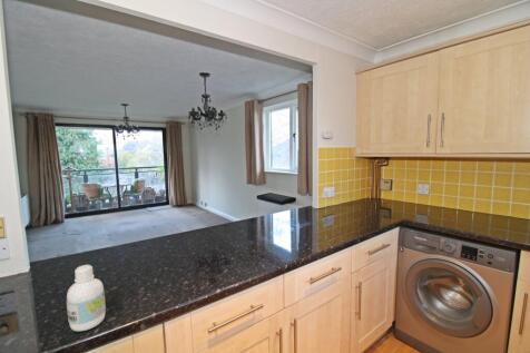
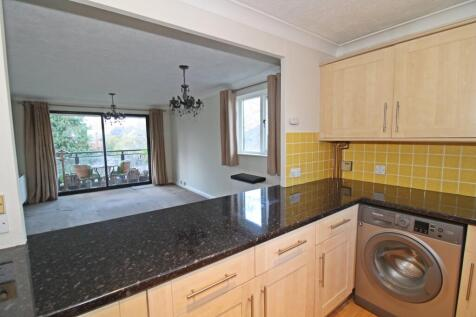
- bottle (86, 295)
